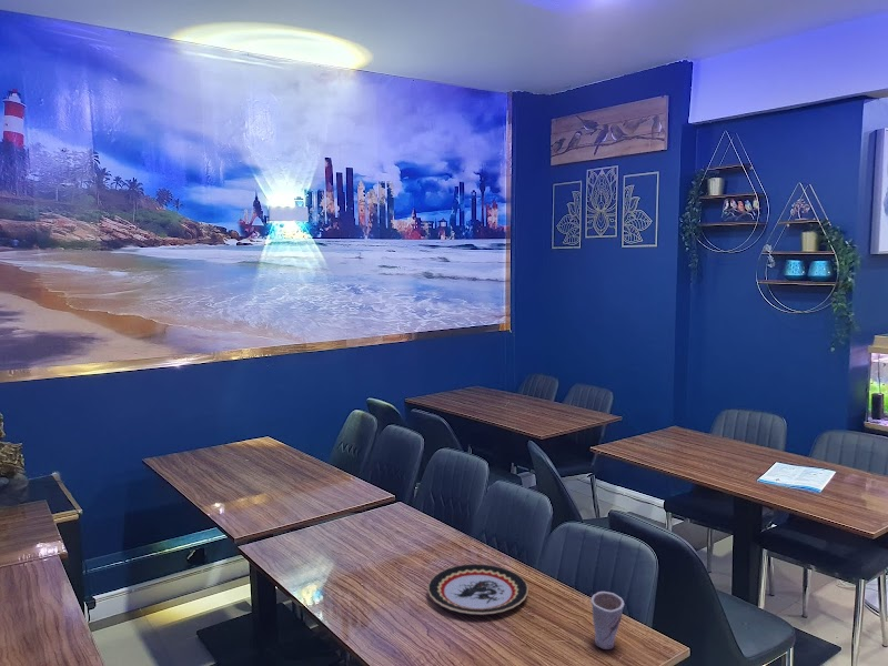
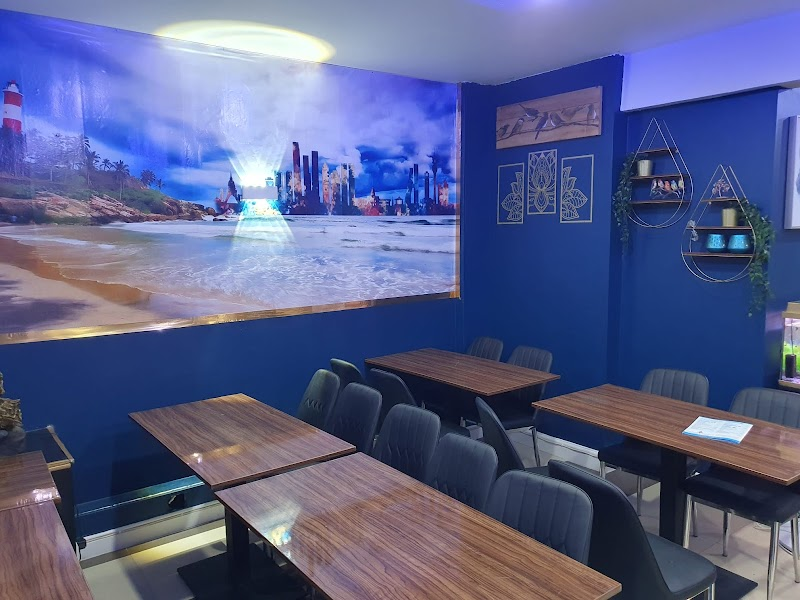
- plate (477, 591)
- cup (607, 623)
